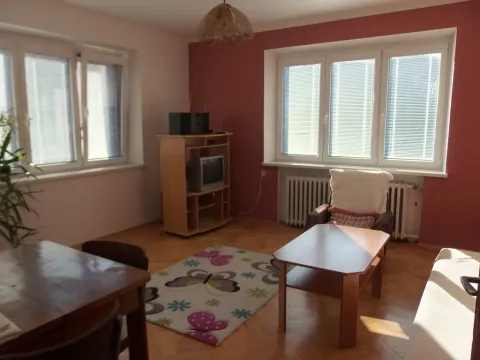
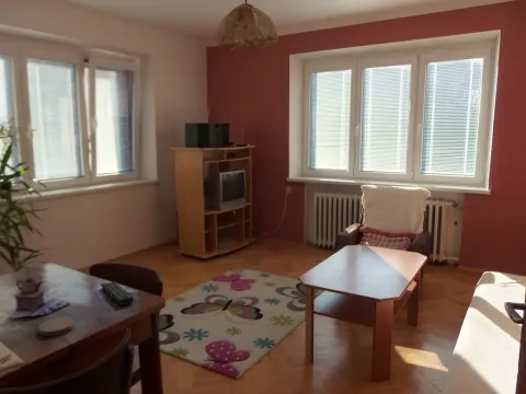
+ remote control (116, 292)
+ teapot (32, 292)
+ coaster (56, 326)
